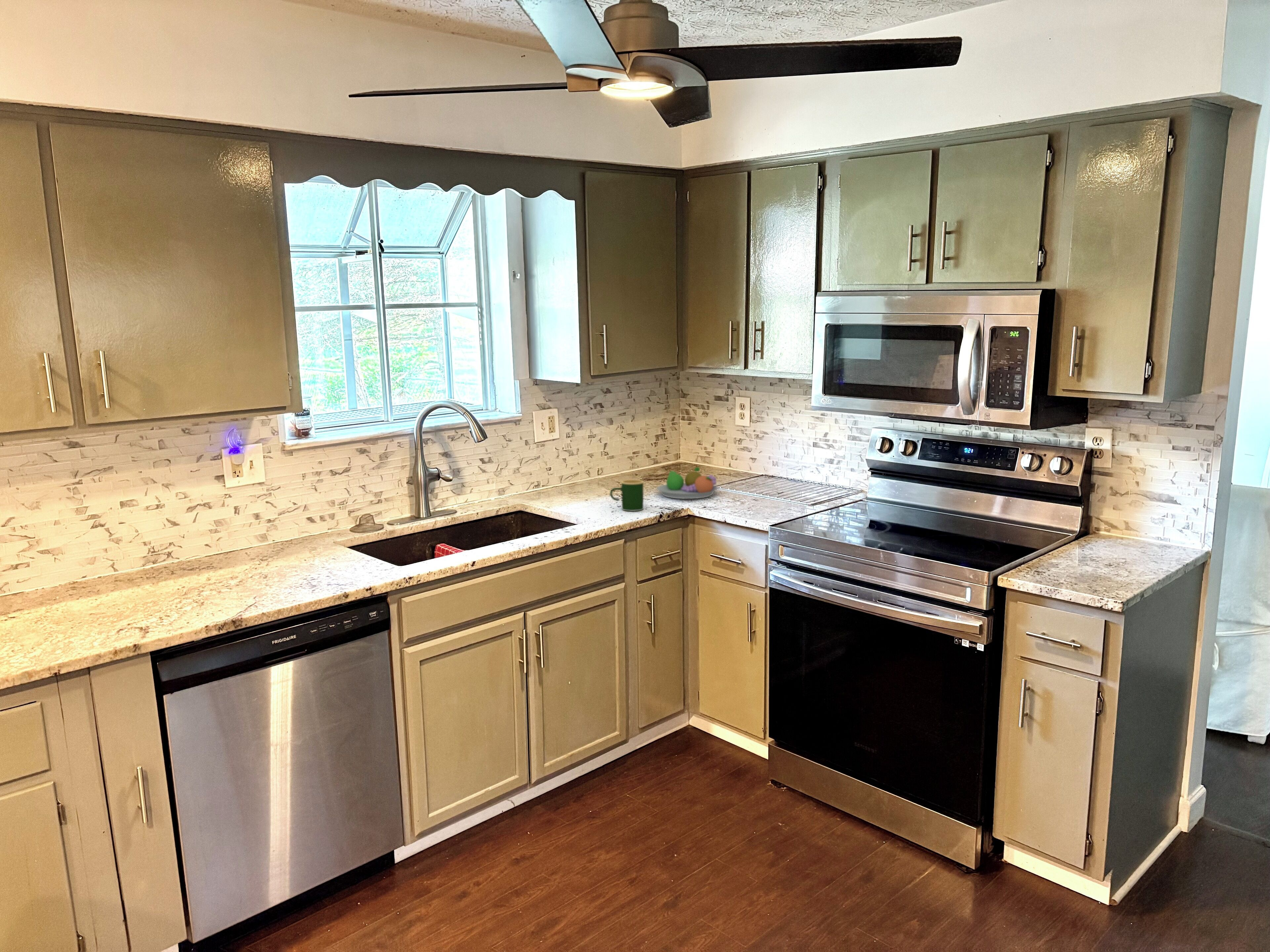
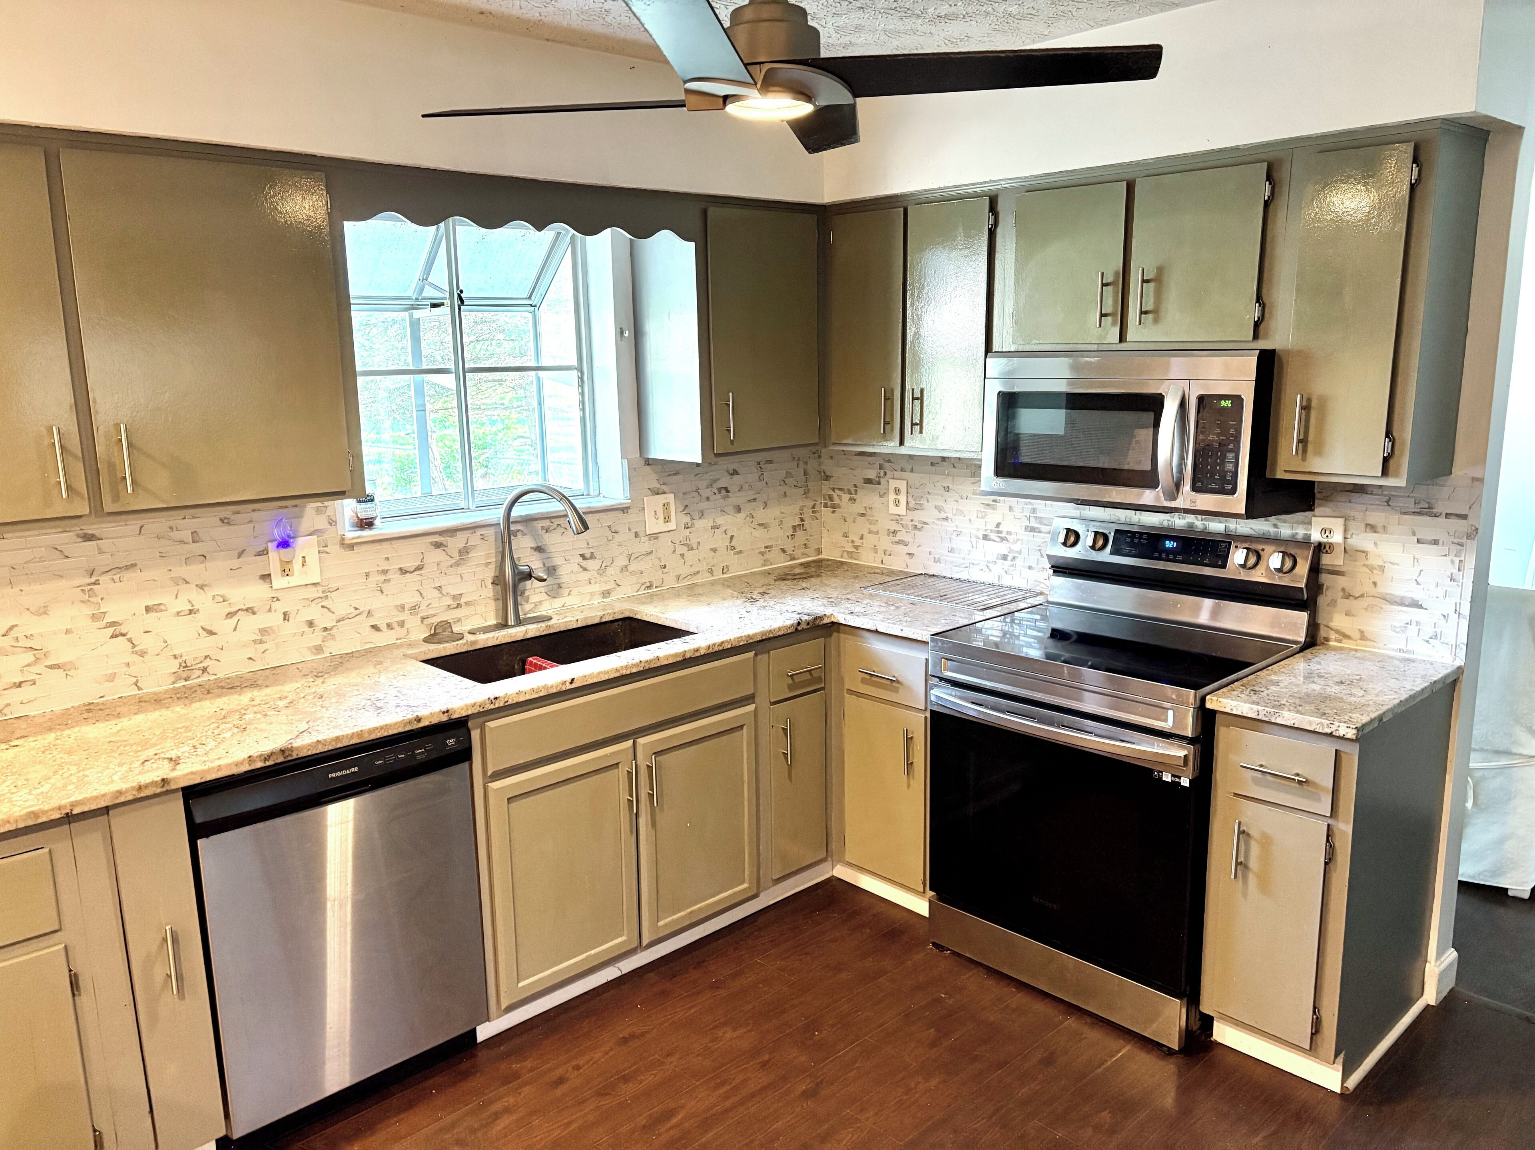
- mug (627, 495)
- fruit bowl (687, 482)
